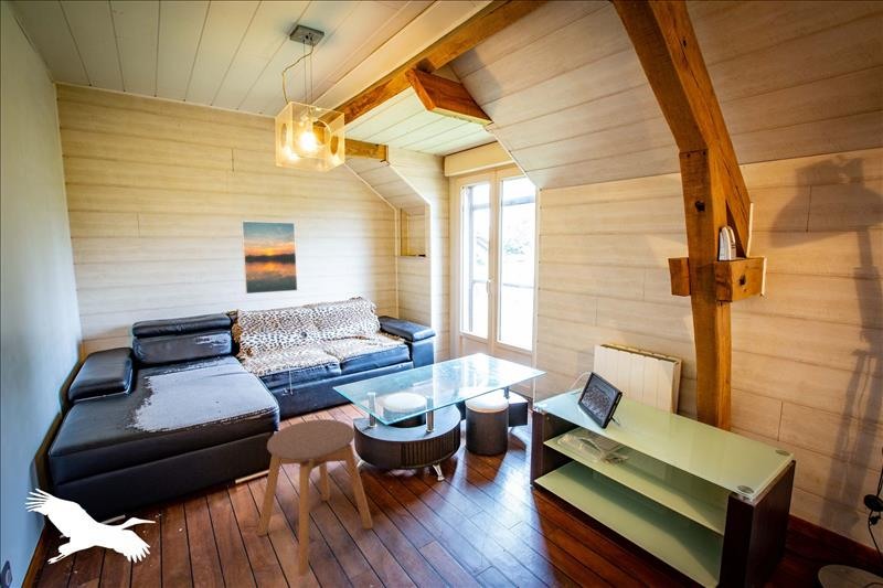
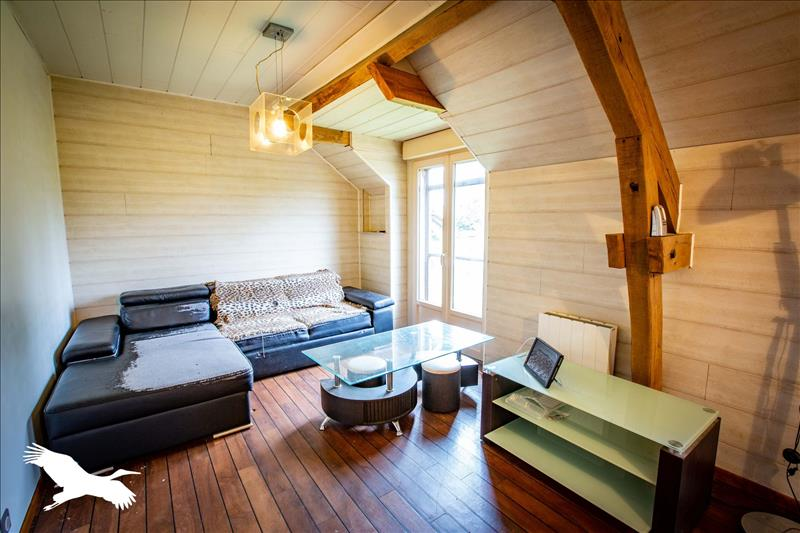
- stool (308, 481)
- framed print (270, 257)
